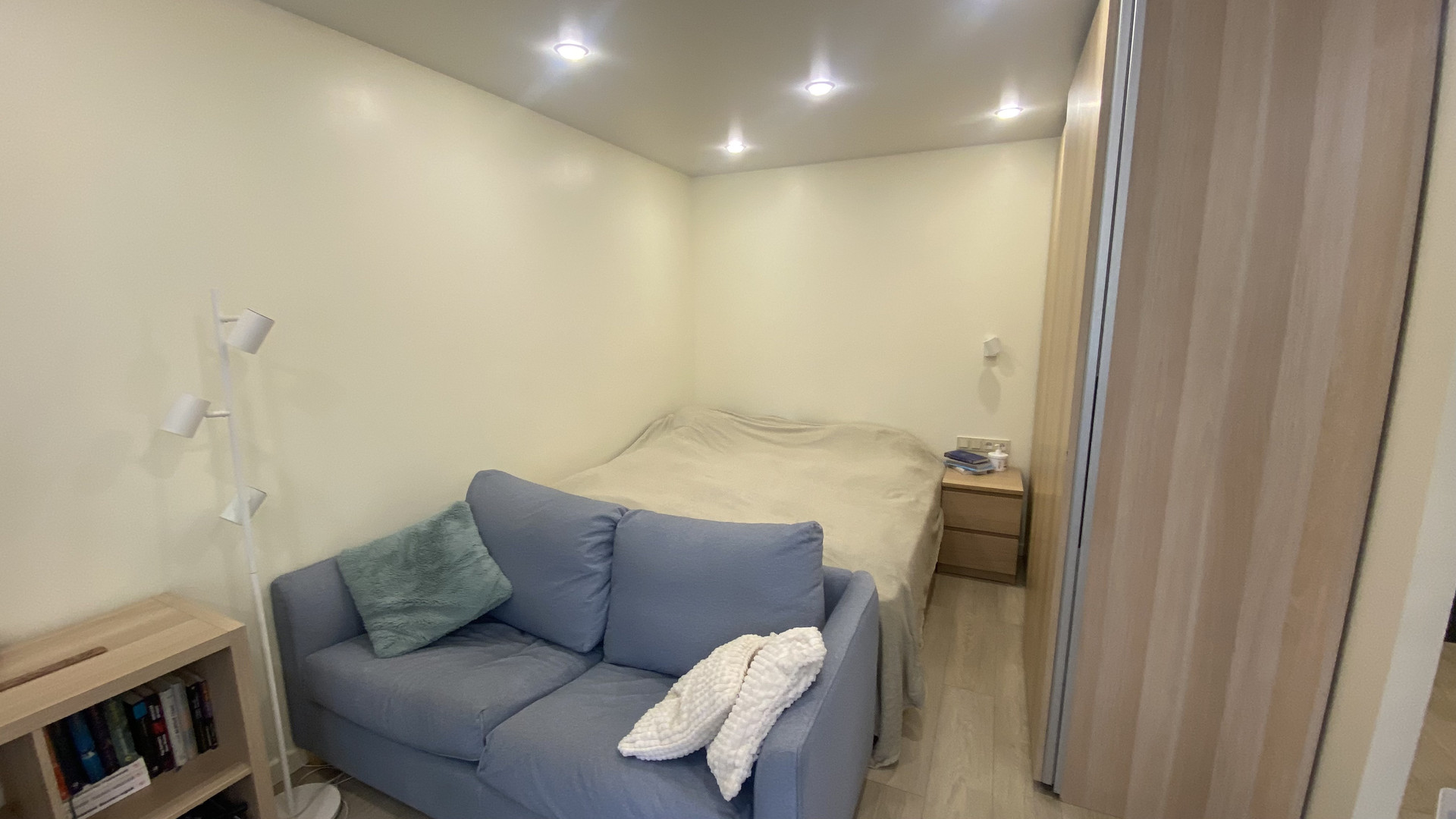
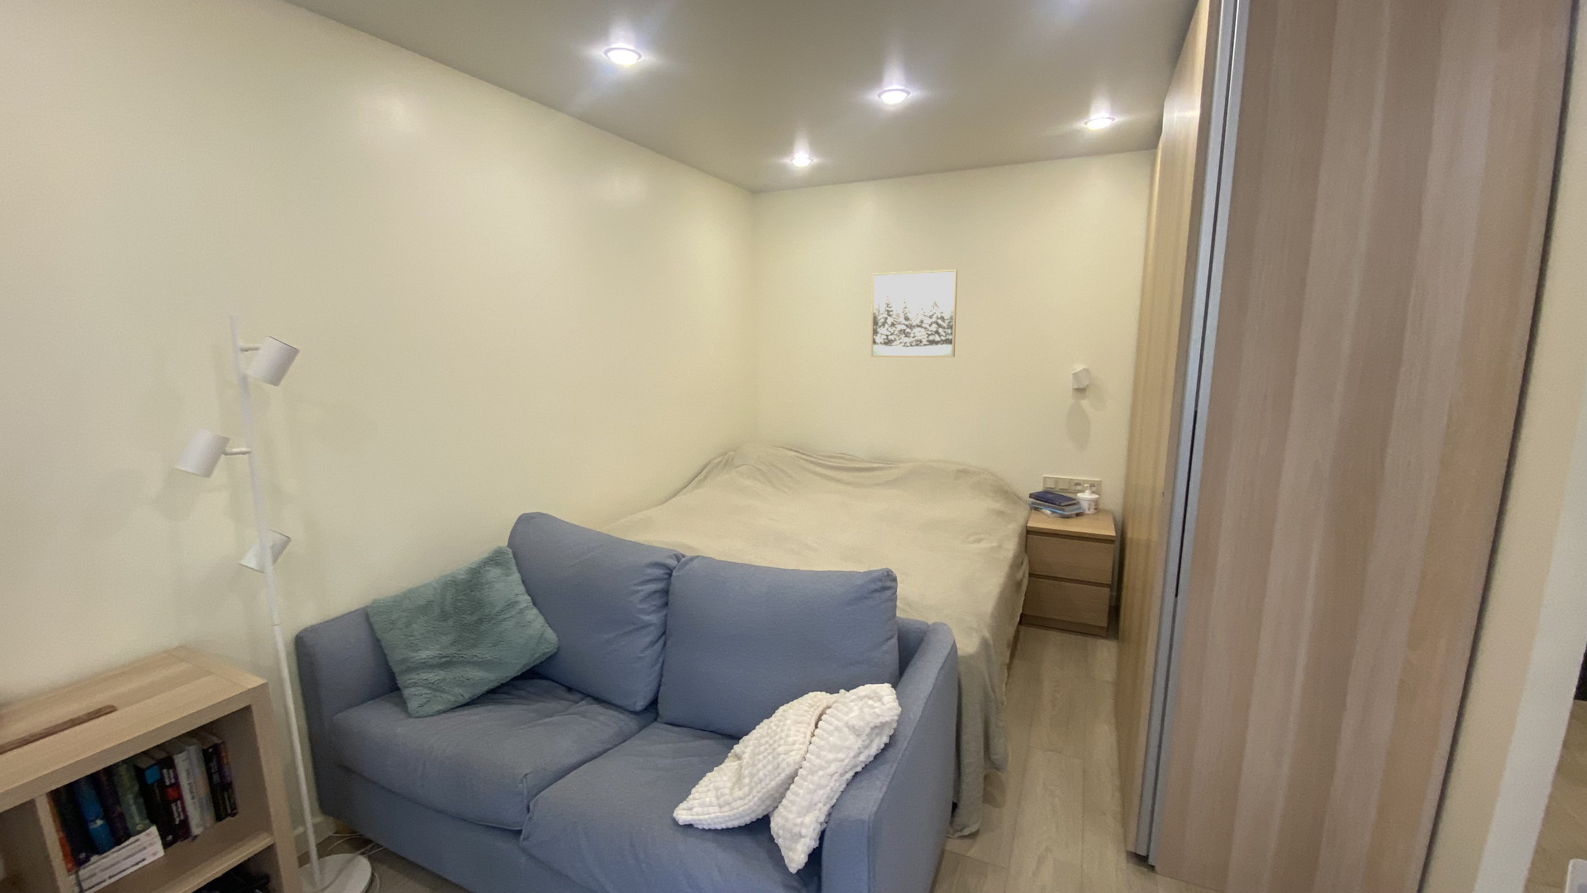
+ wall art (912, 314)
